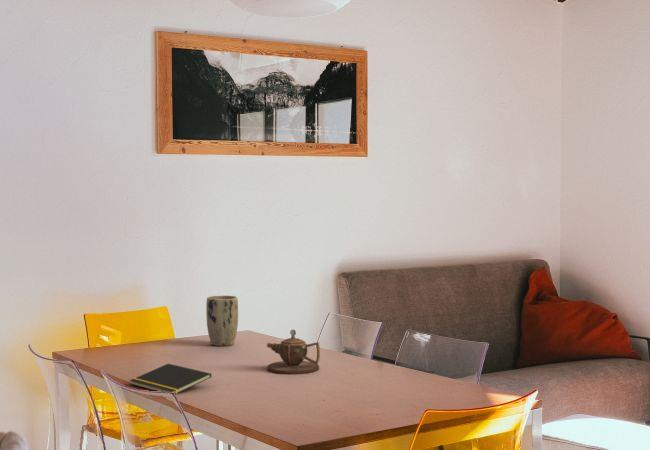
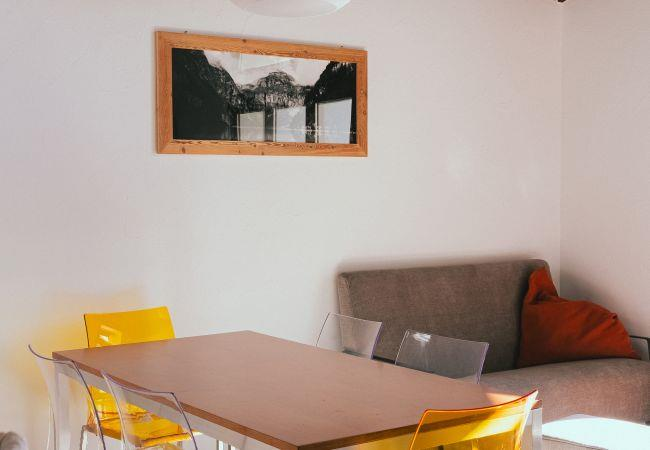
- teapot (293, 349)
- plant pot (222, 320)
- notepad (170, 378)
